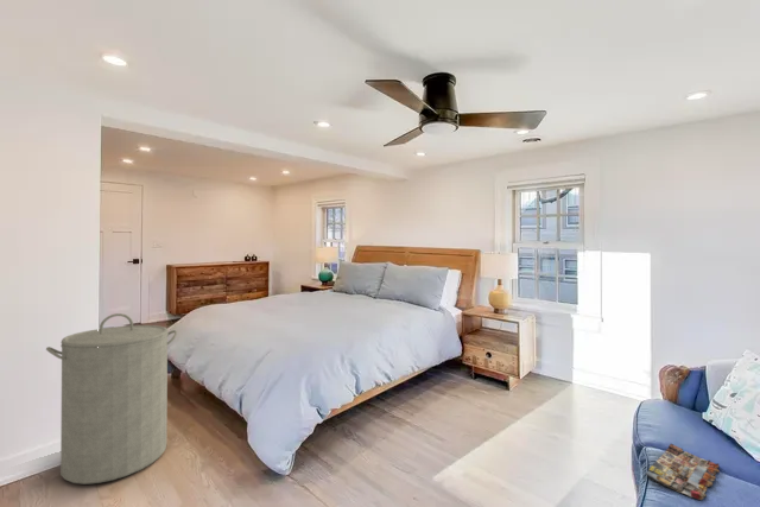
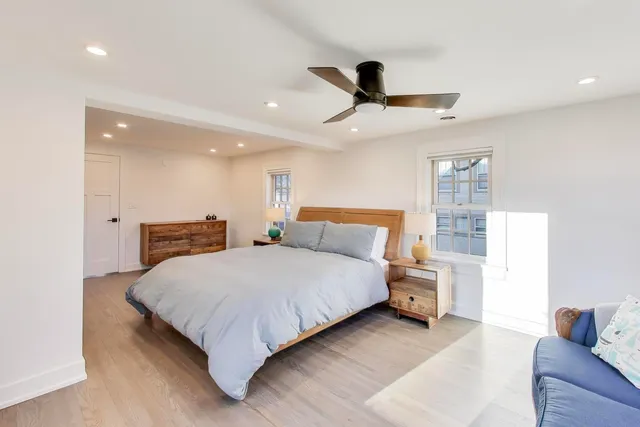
- magazine (685, 469)
- laundry hamper (118, 385)
